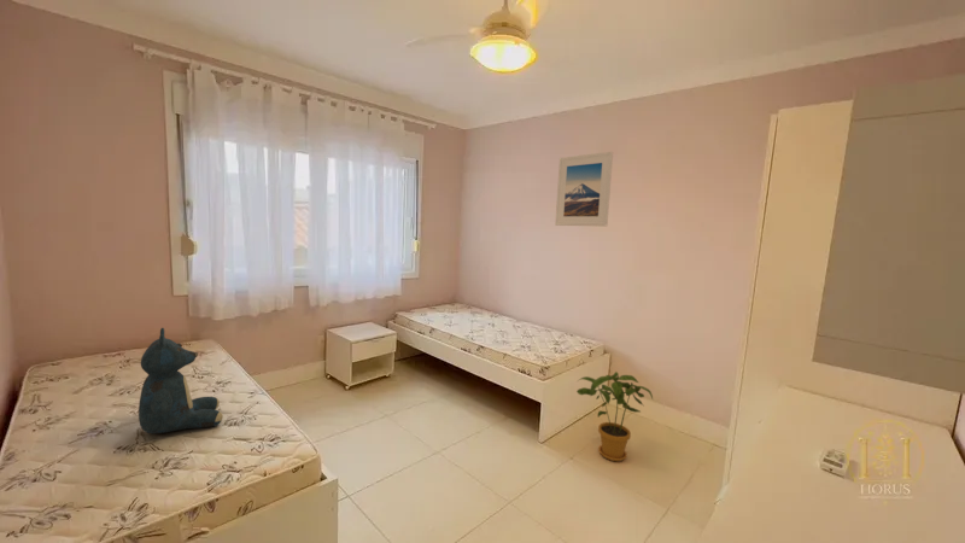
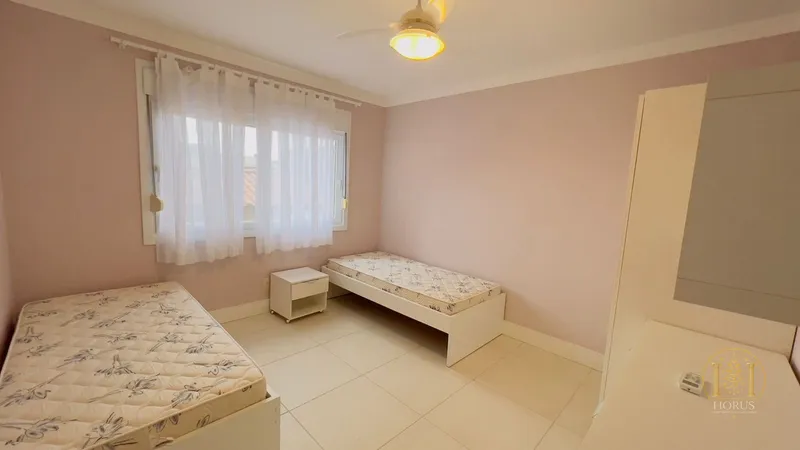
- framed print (581, 191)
- house plant (606, 407)
- teddy bear (181, 376)
